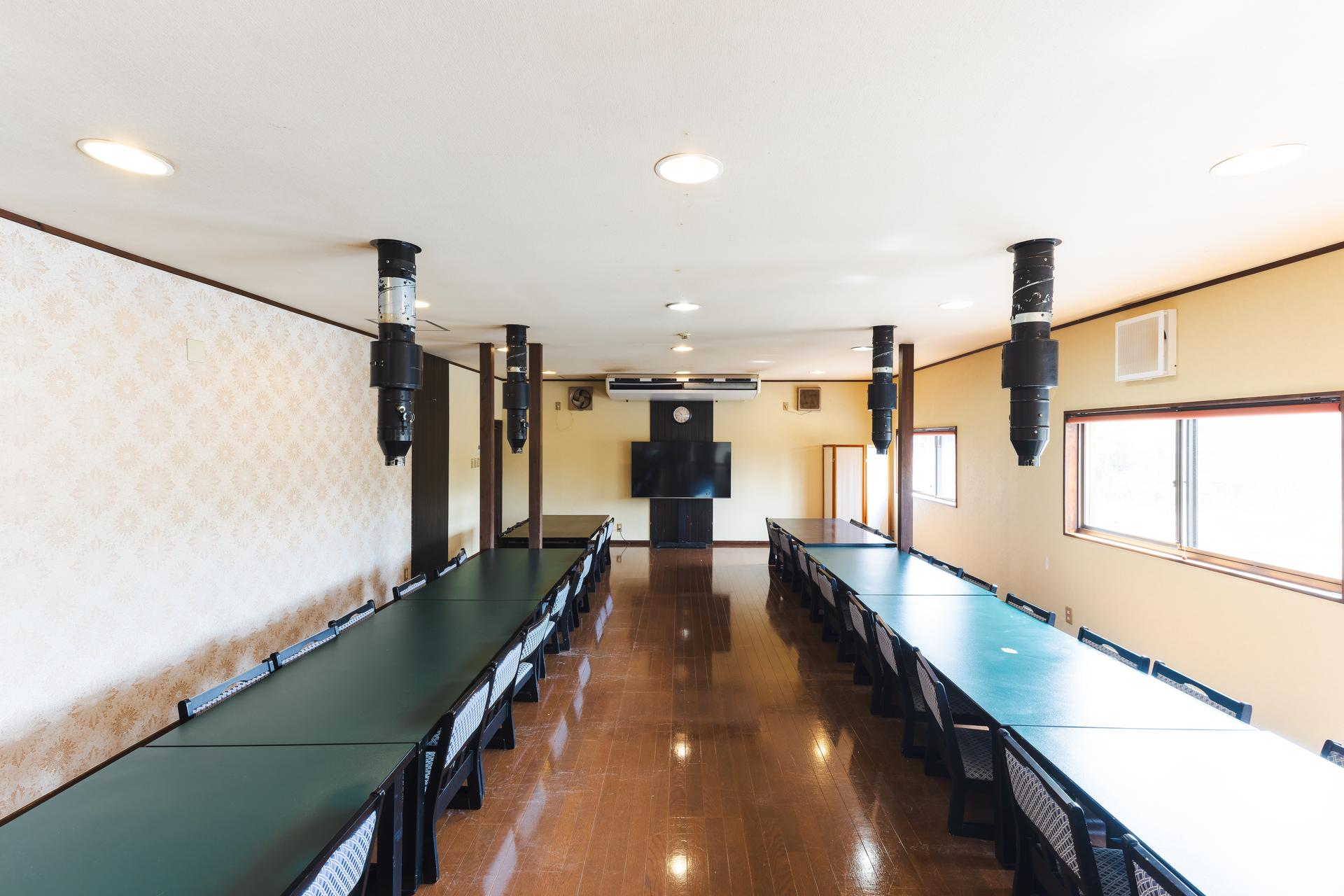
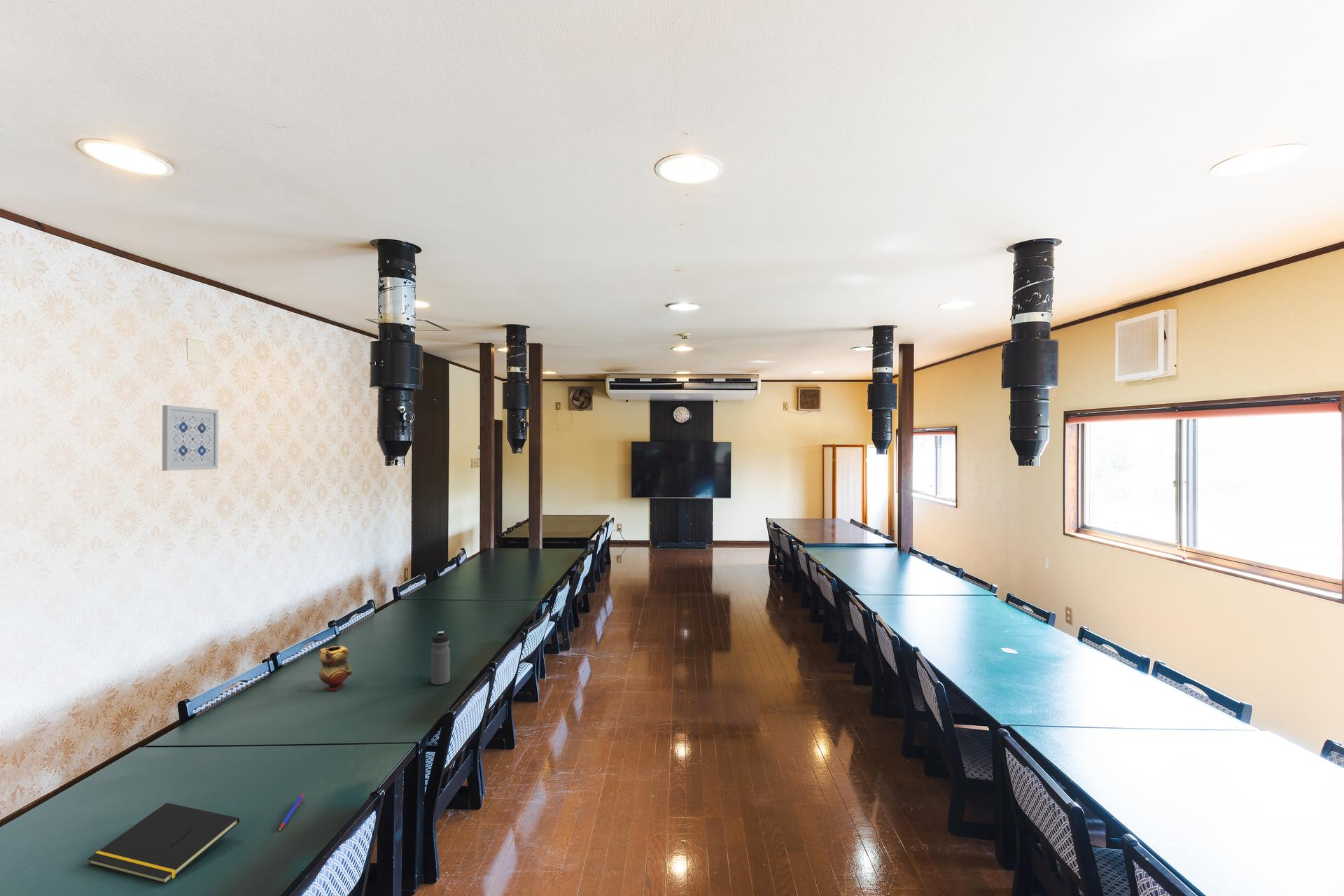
+ notepad (166, 840)
+ pen (291, 811)
+ water bottle (440, 657)
+ teapot (335, 664)
+ wall art (191, 438)
